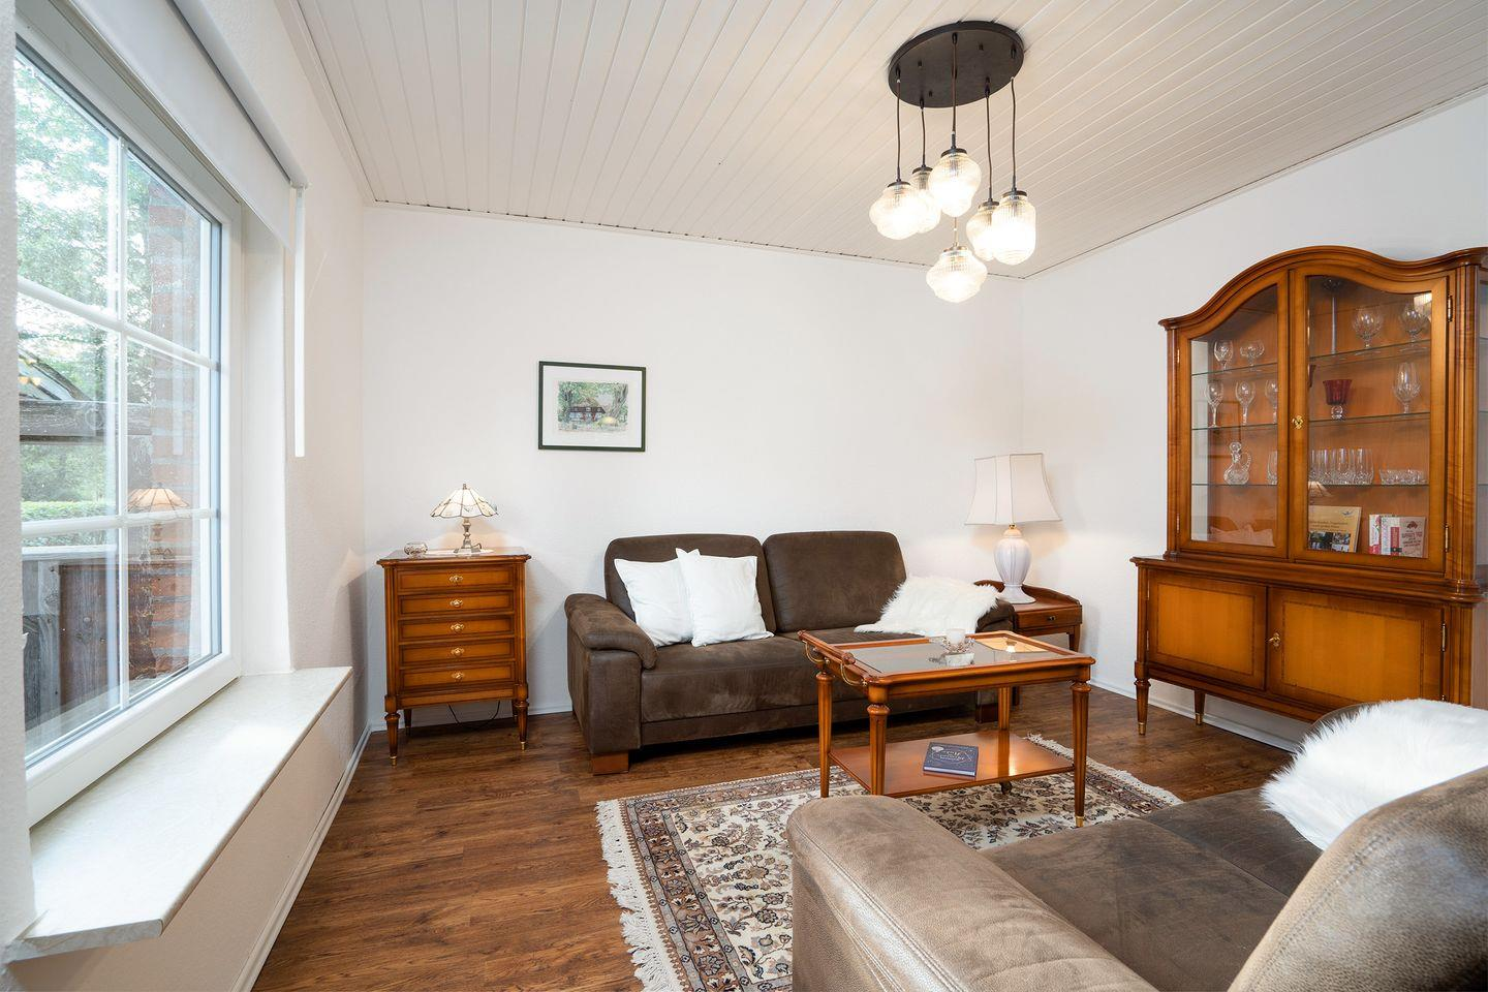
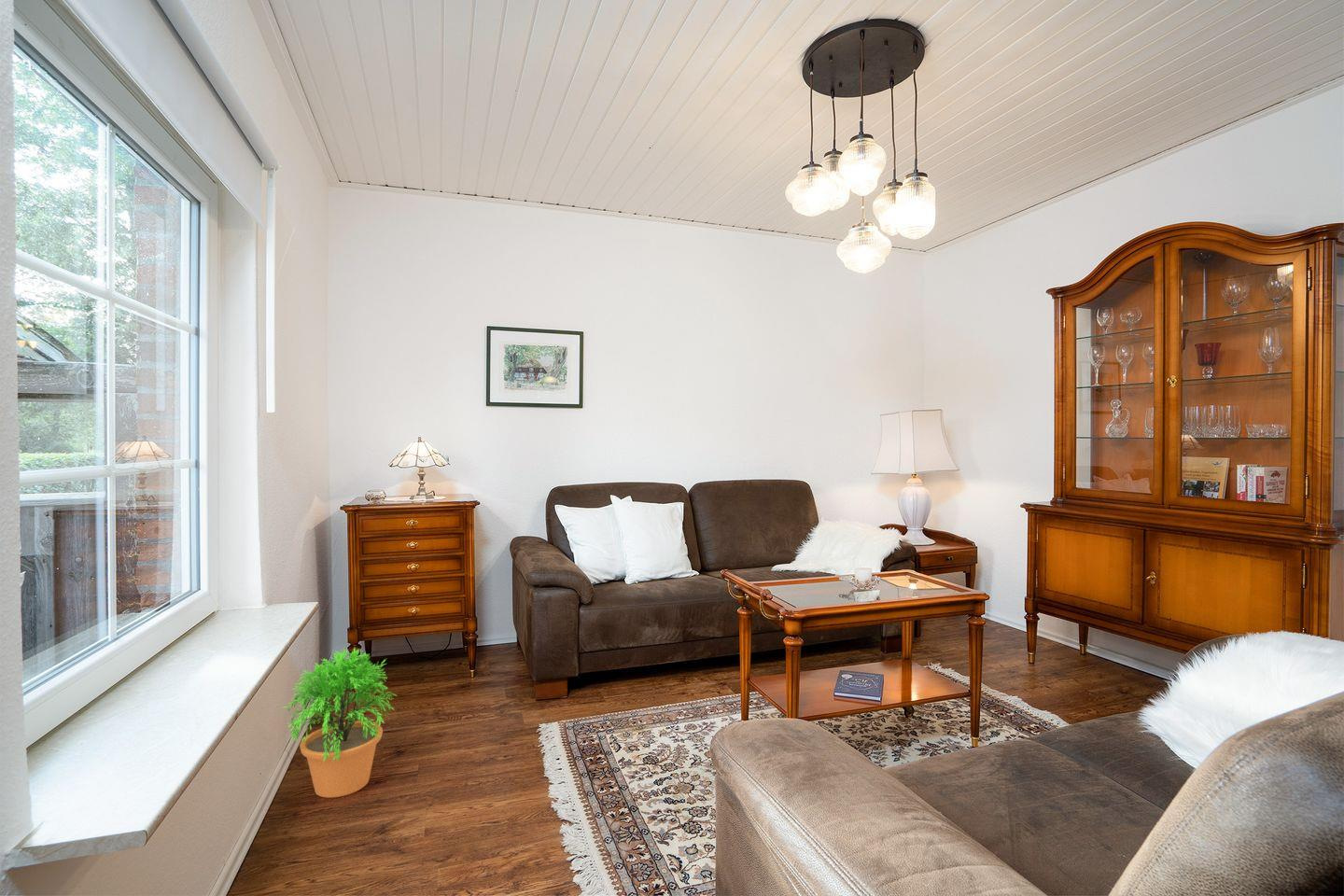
+ potted plant (341, 718)
